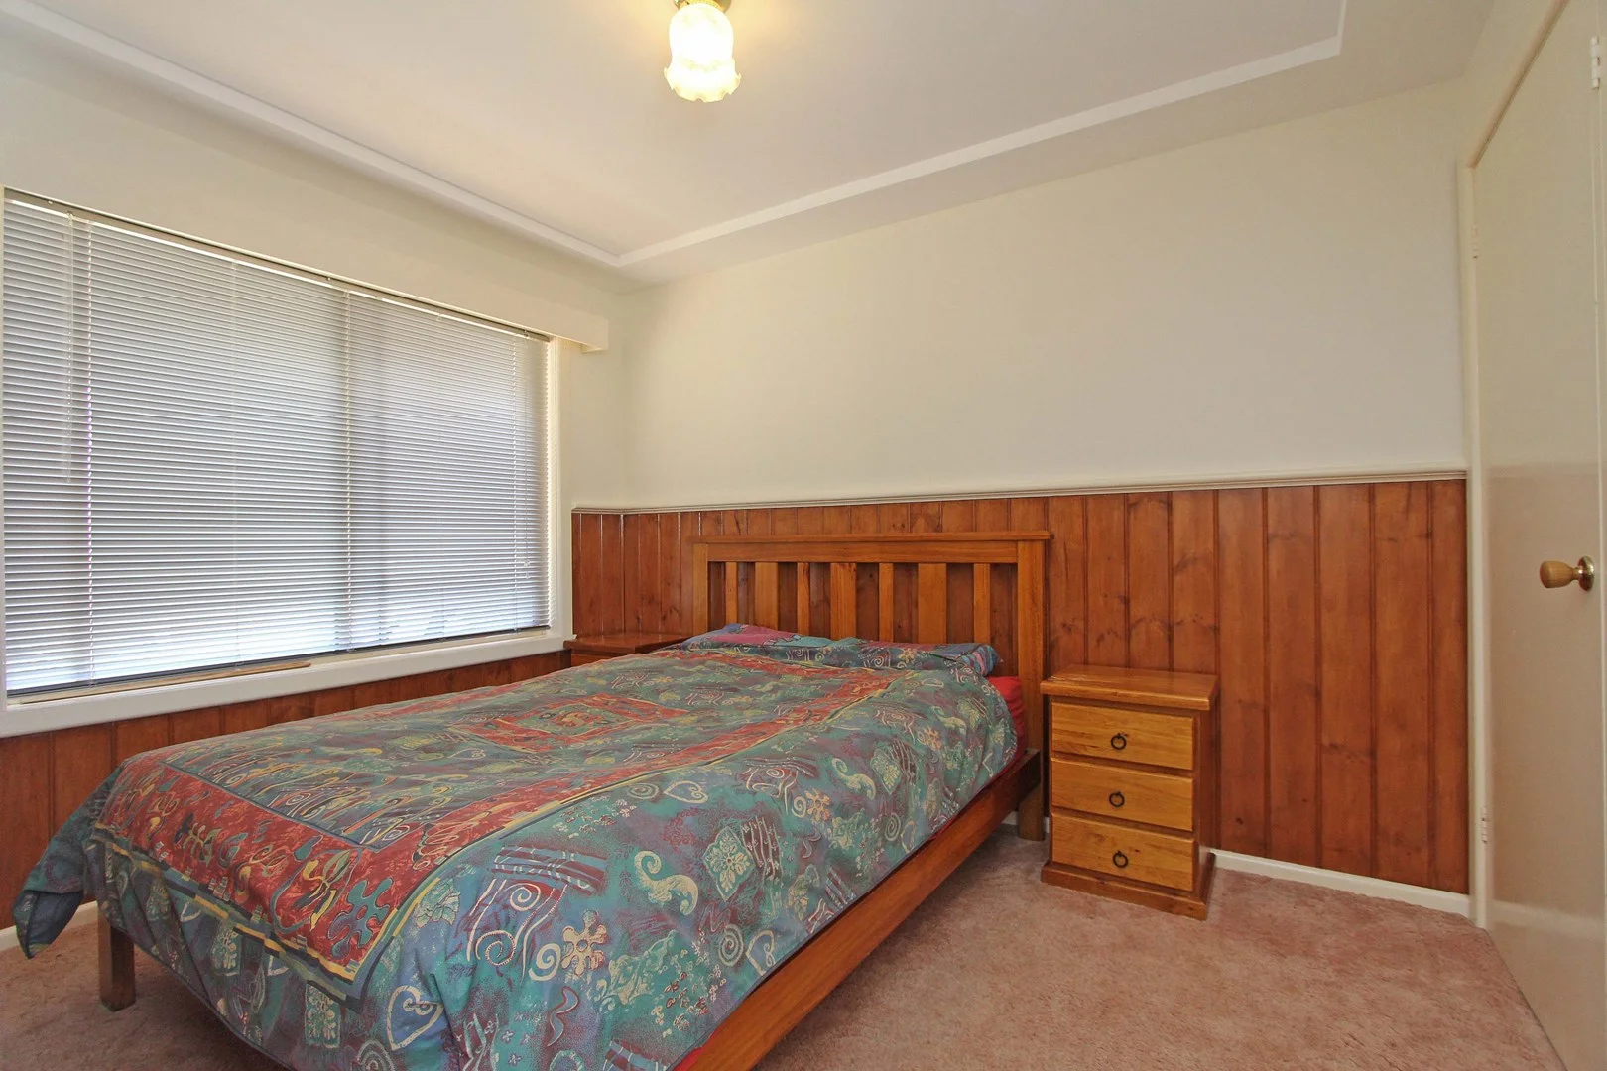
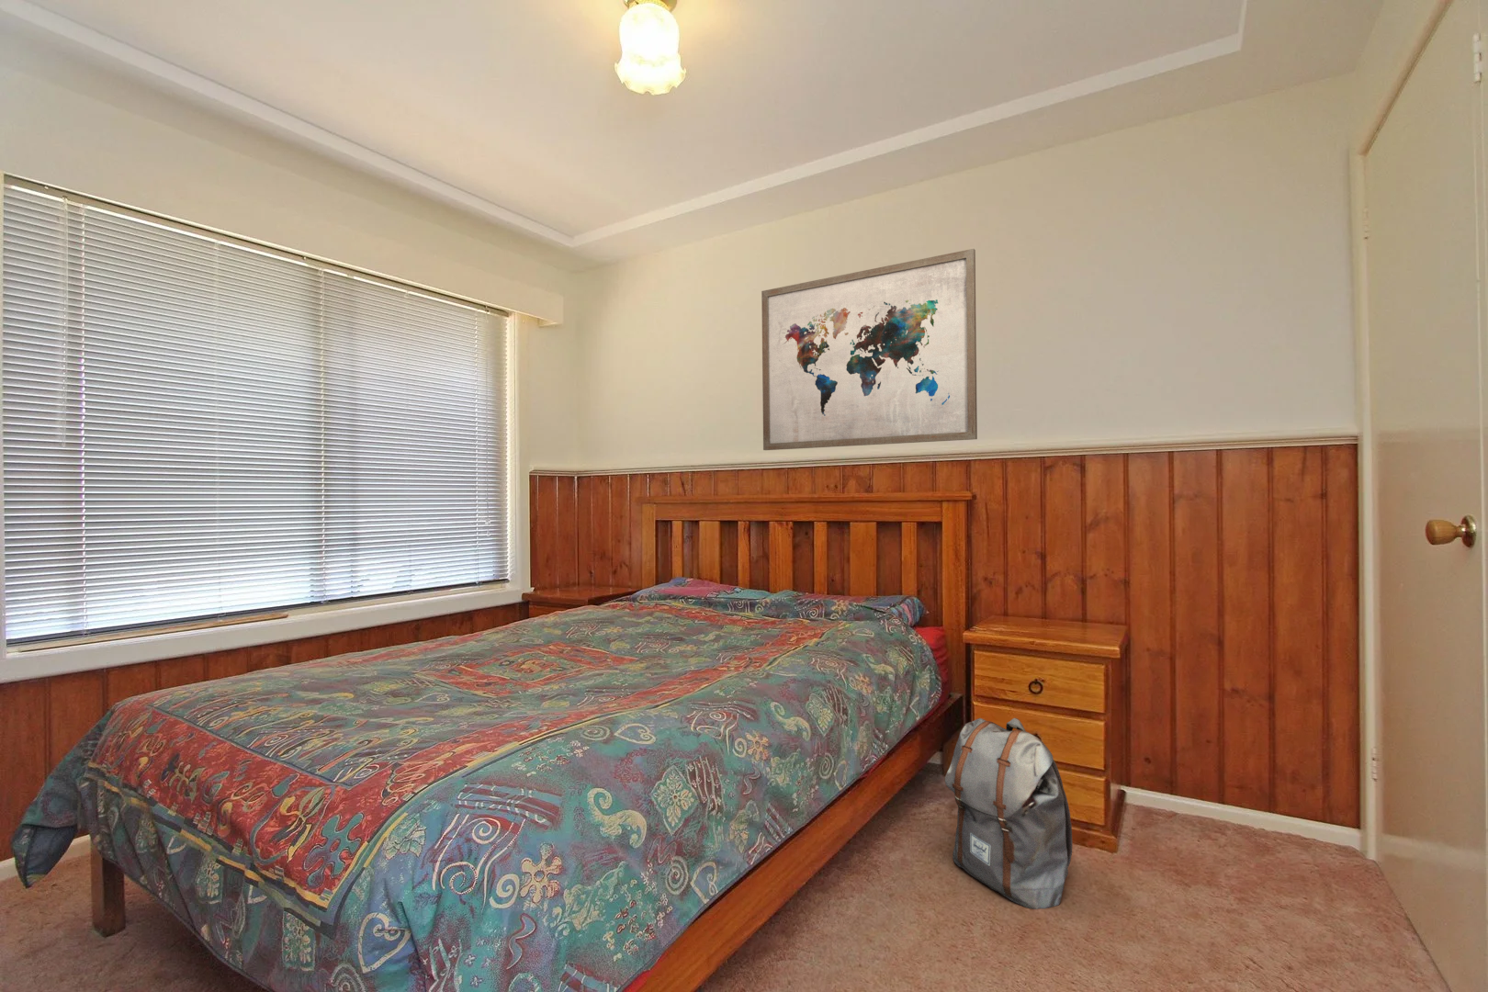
+ backpack (1006, 797)
+ wall art (860, 359)
